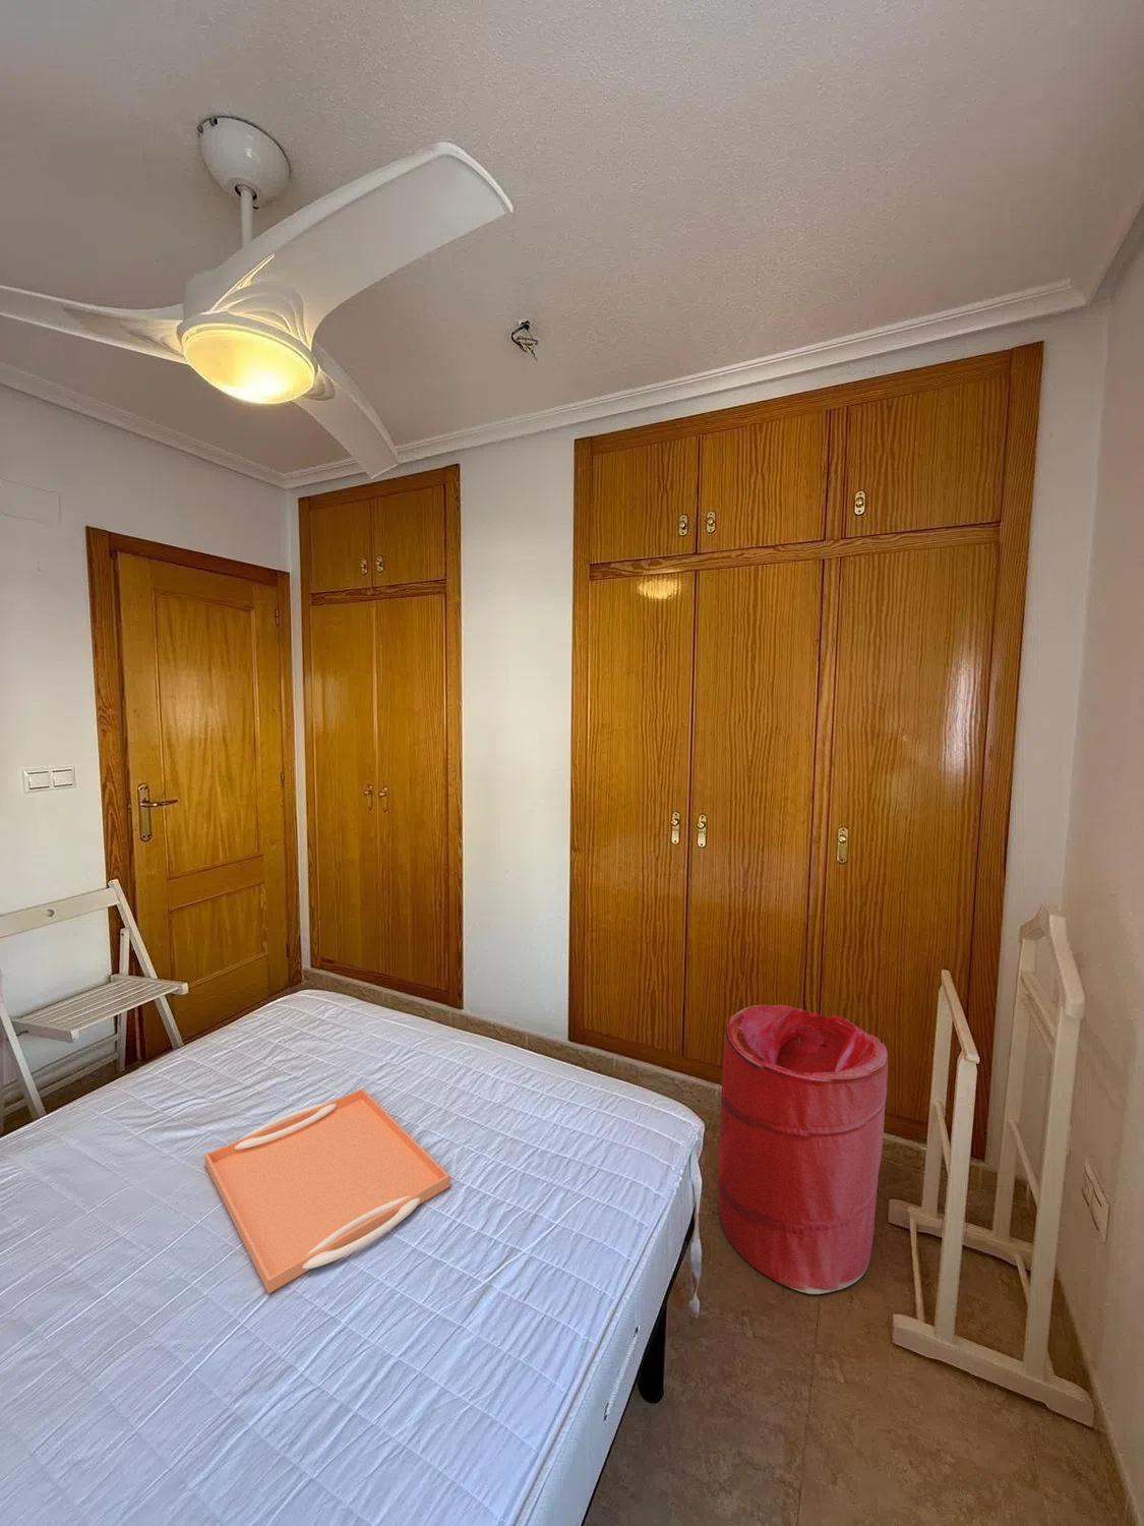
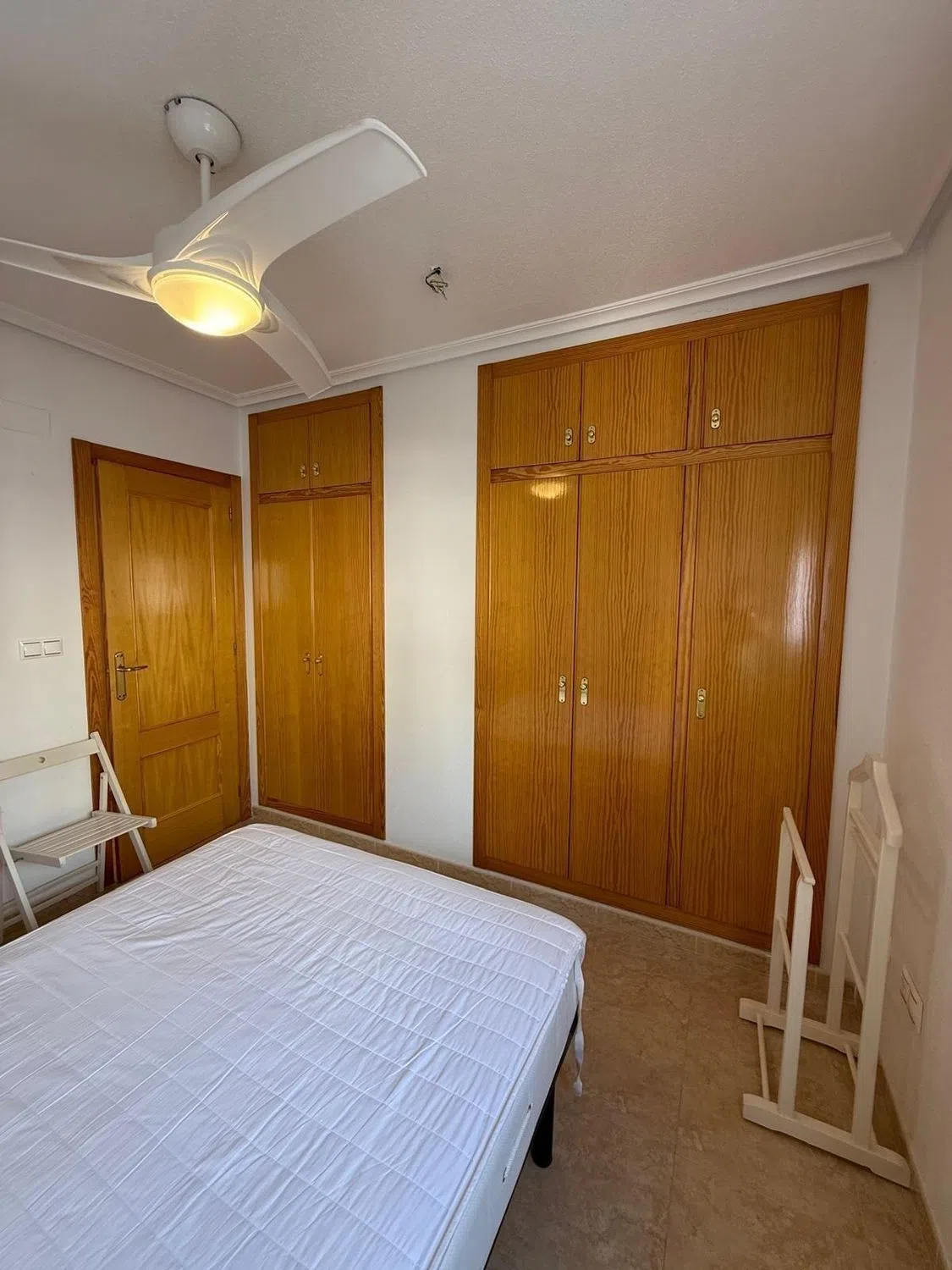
- serving tray (324, 1169)
- laundry hamper (798, 1126)
